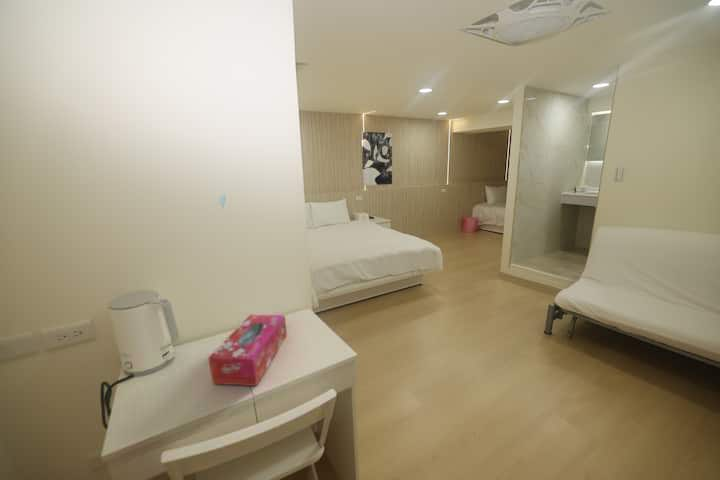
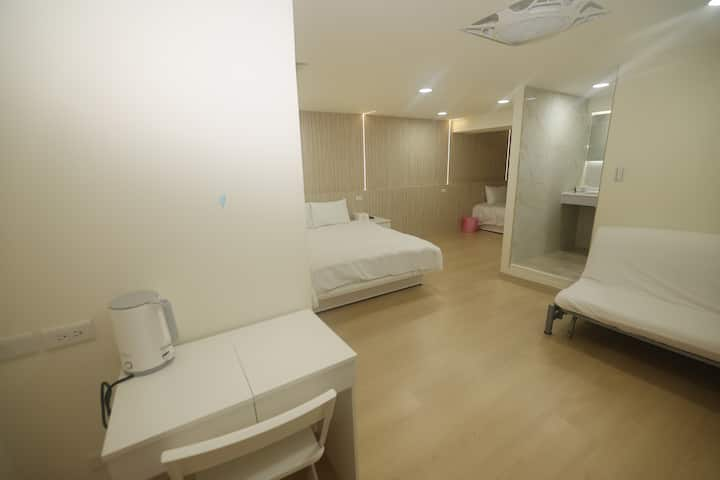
- tissue box (252, 345)
- wall art (377, 159)
